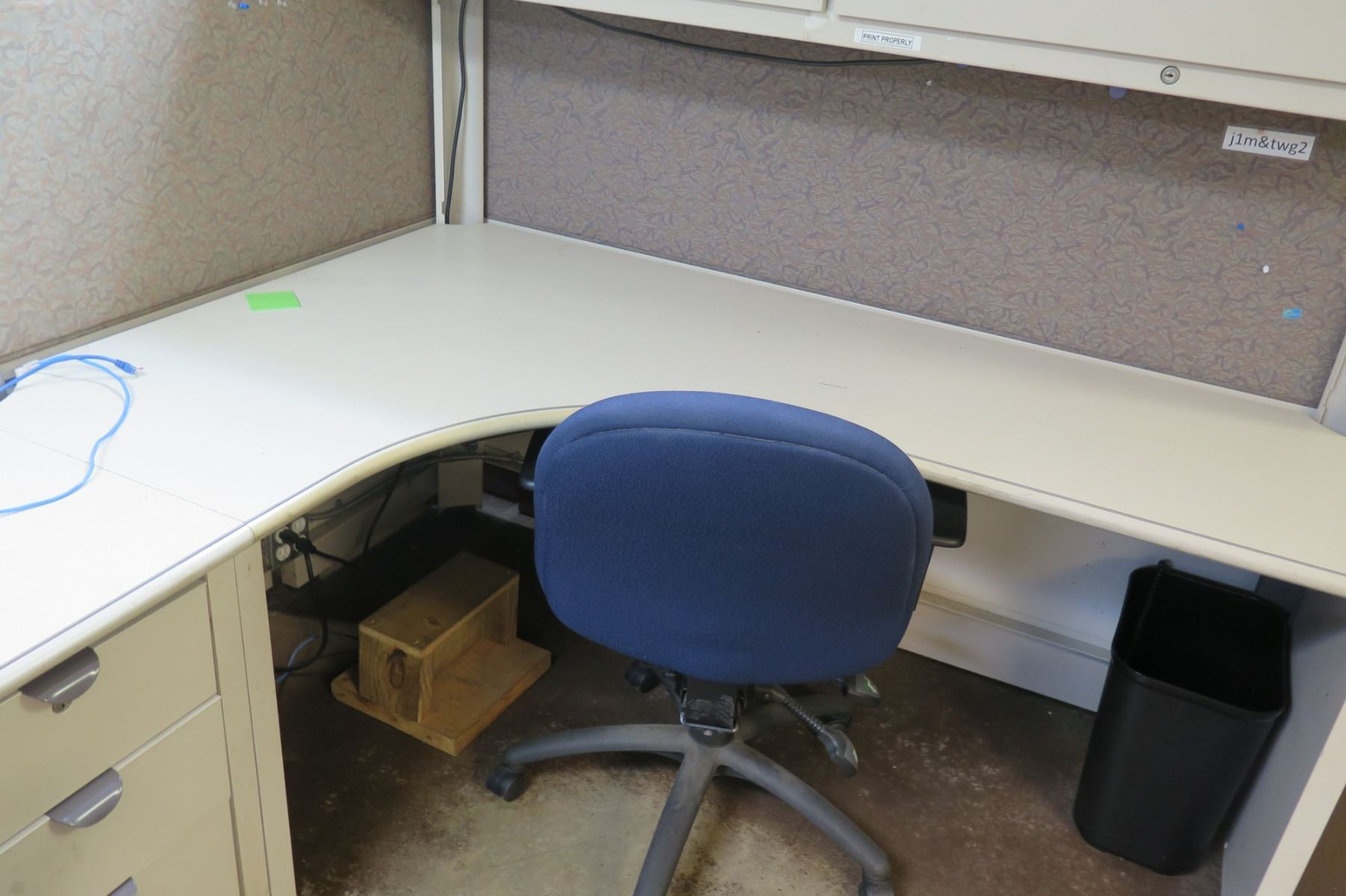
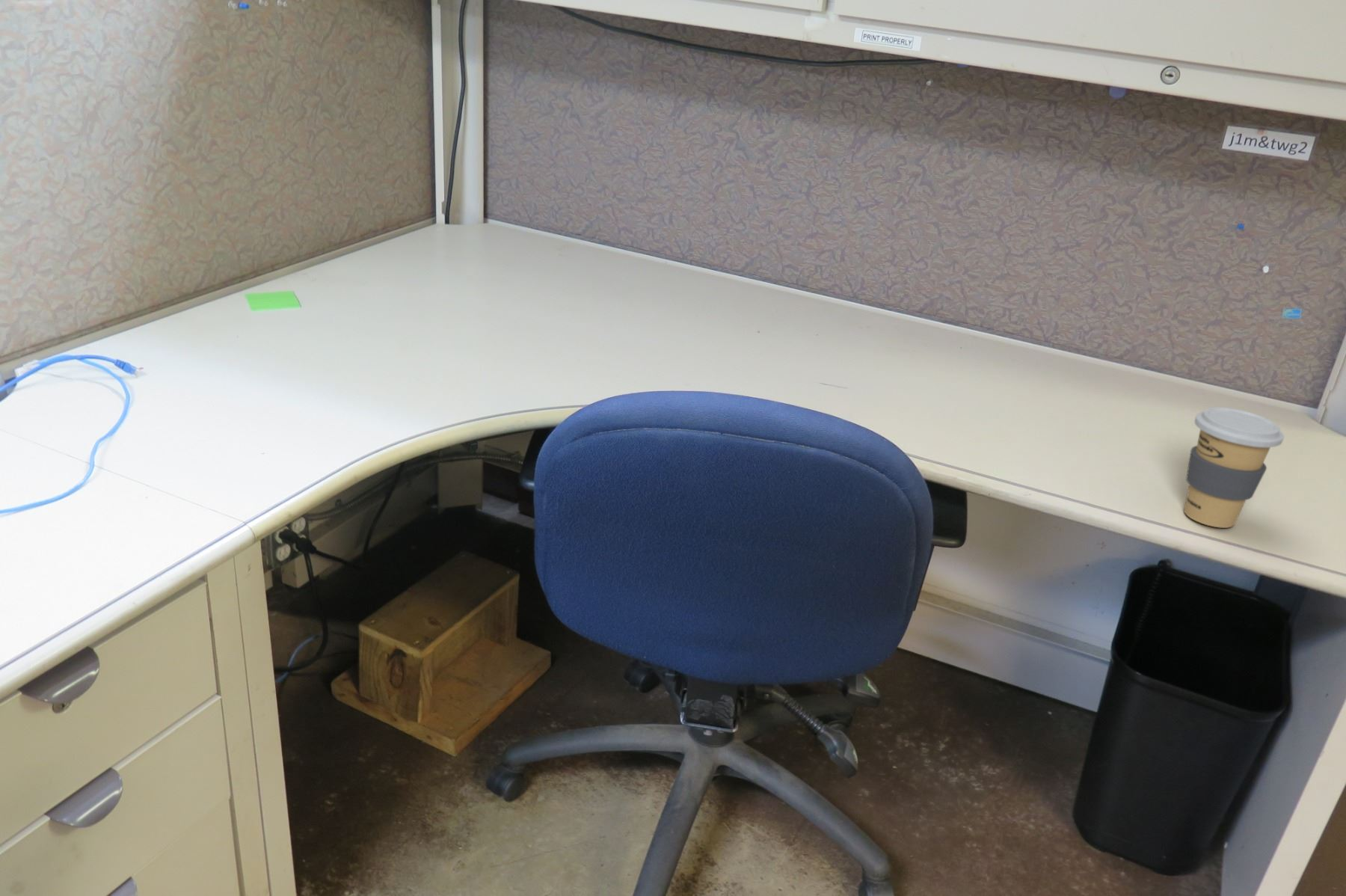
+ coffee cup (1225, 469)
